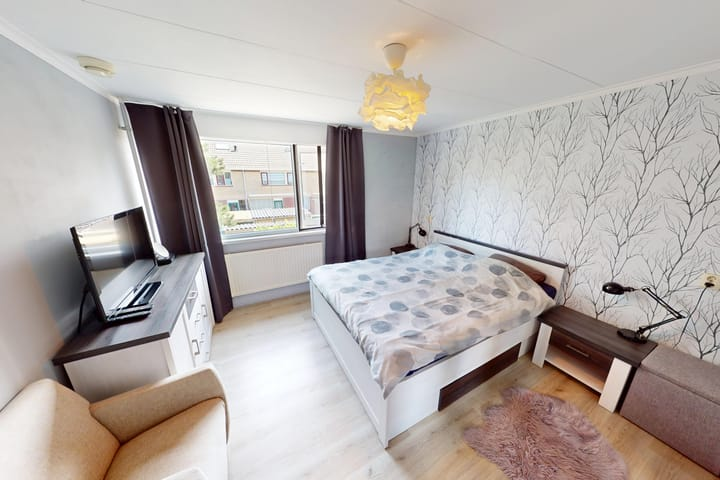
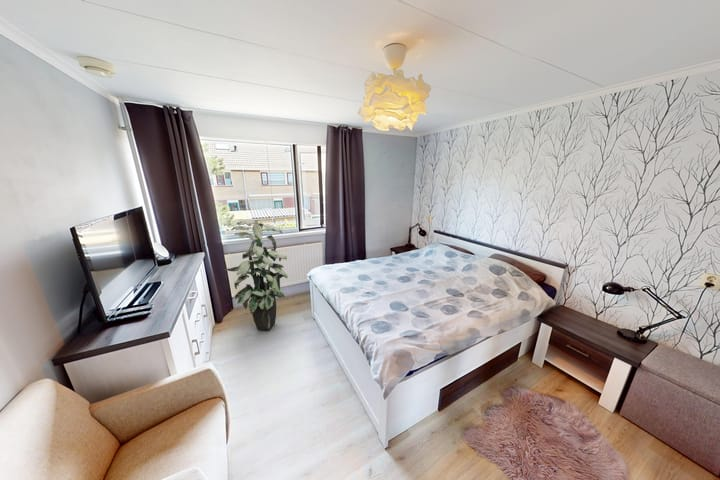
+ indoor plant (258, 274)
